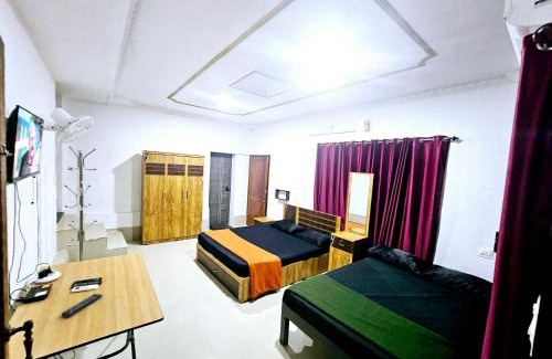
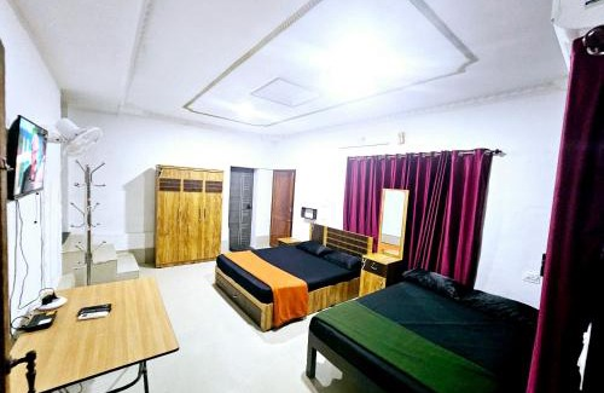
- remote control (83, 304)
